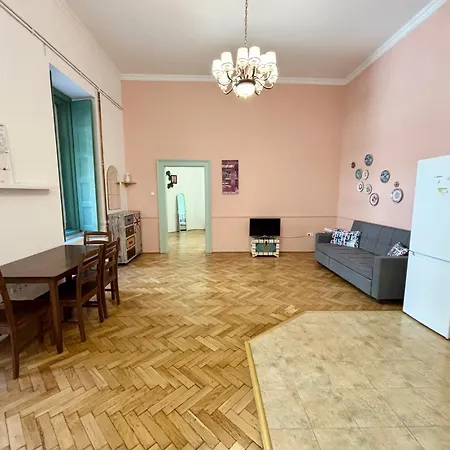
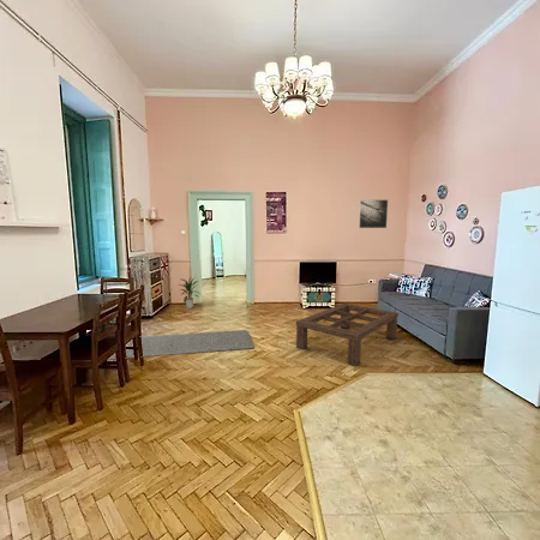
+ coffee table (348, 330)
+ indoor plant (188, 290)
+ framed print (373, 214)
+ rug (158, 344)
